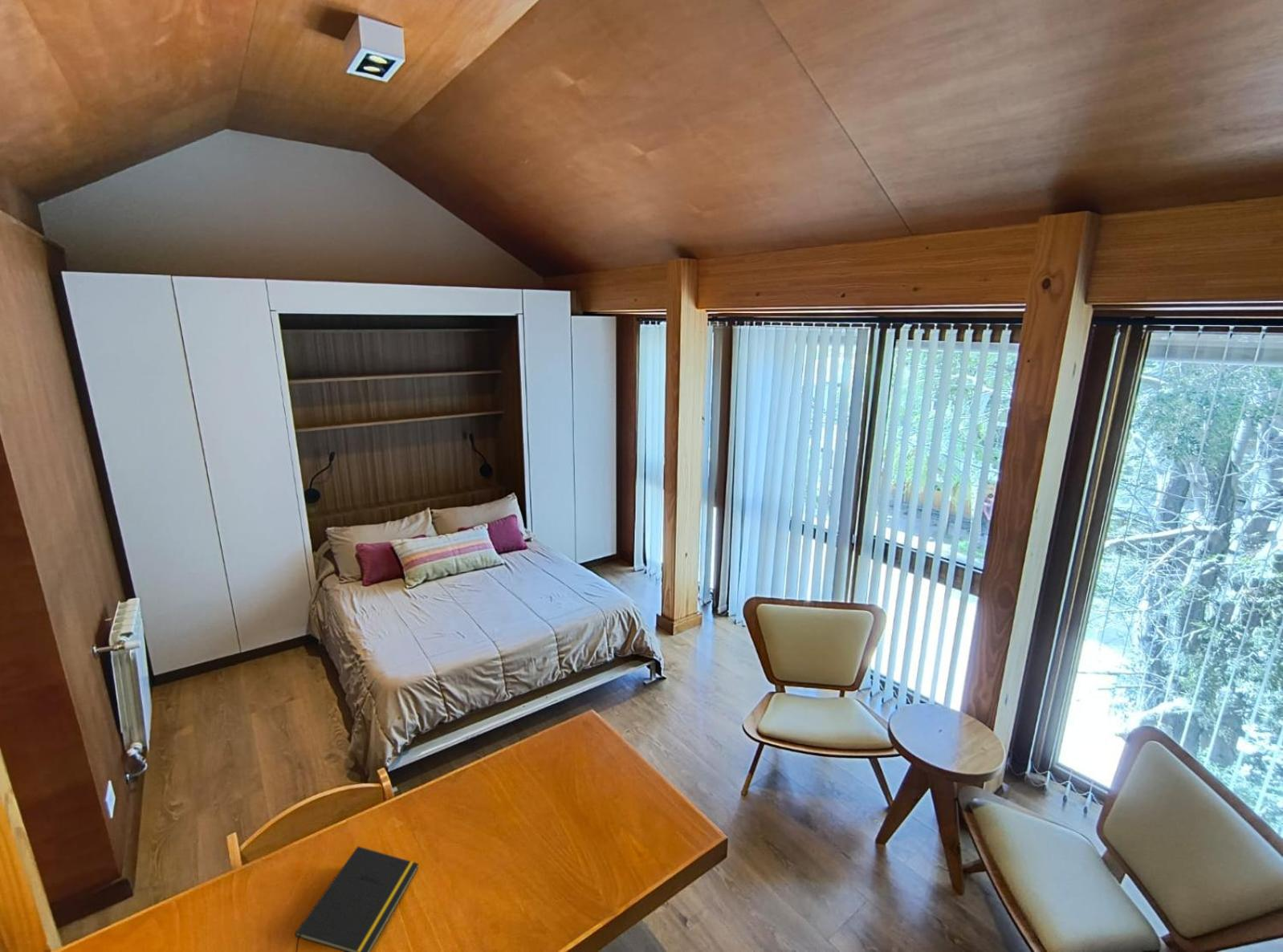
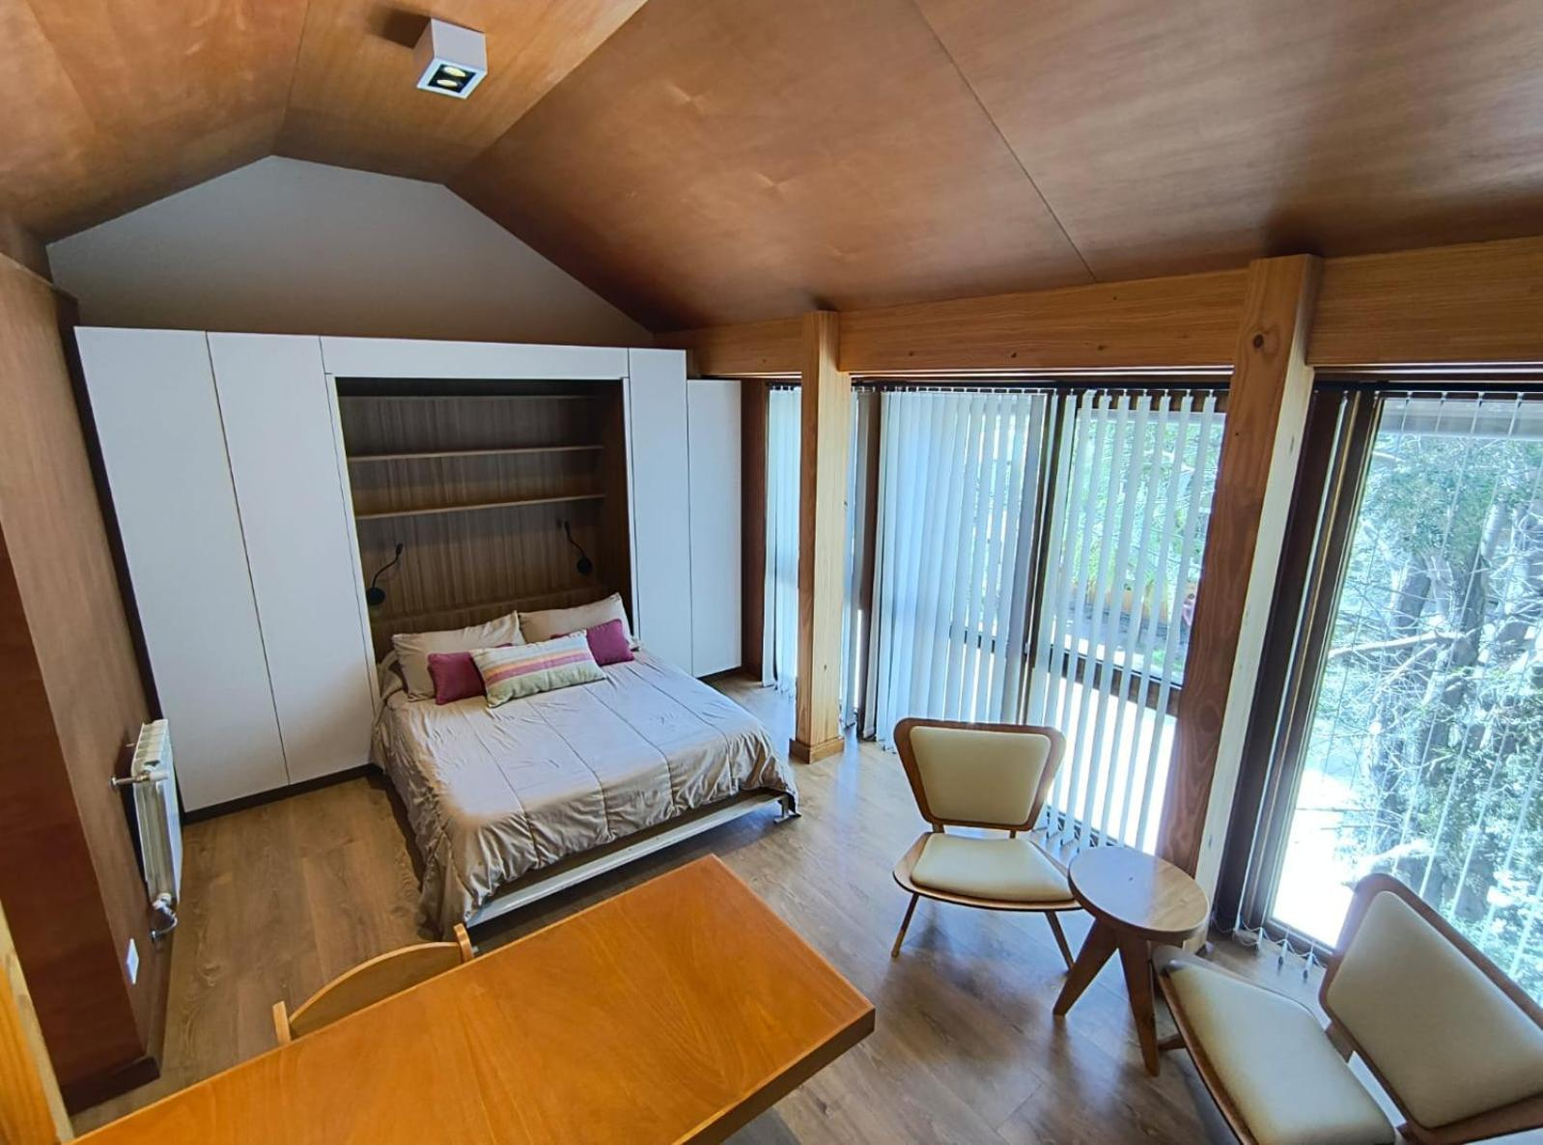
- notepad (361, 897)
